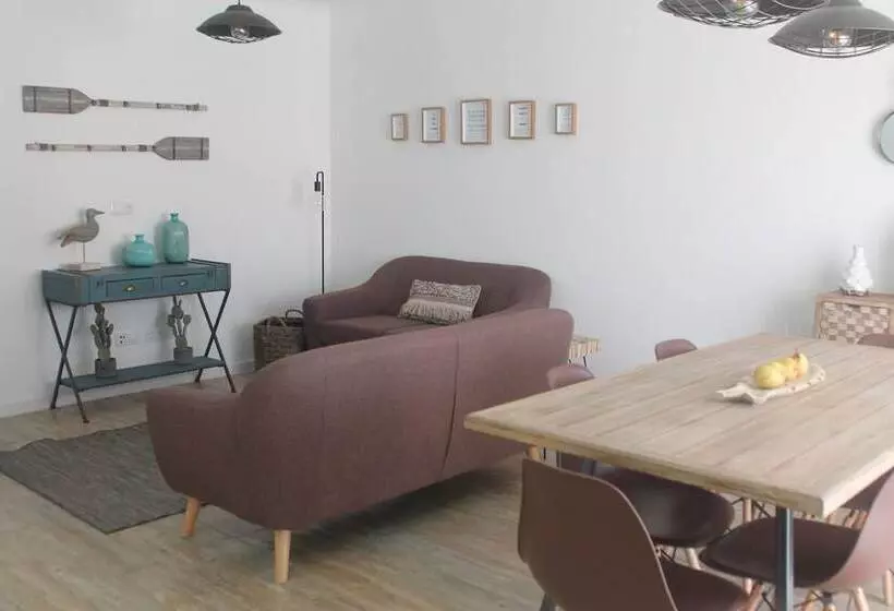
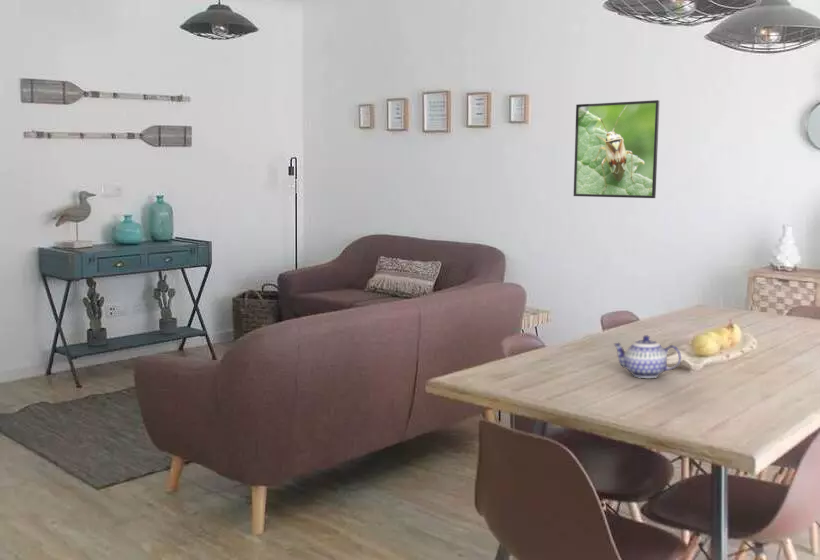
+ teapot (646, 355)
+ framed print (614, 150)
